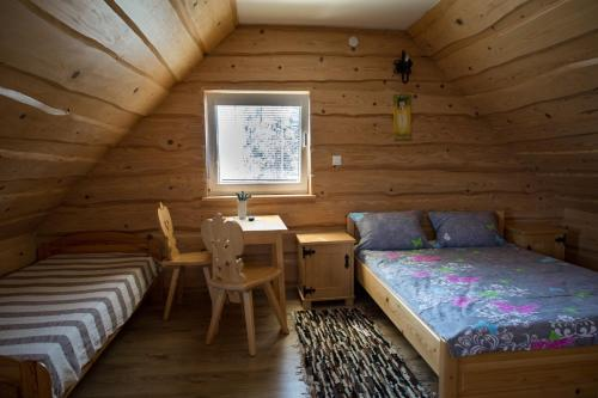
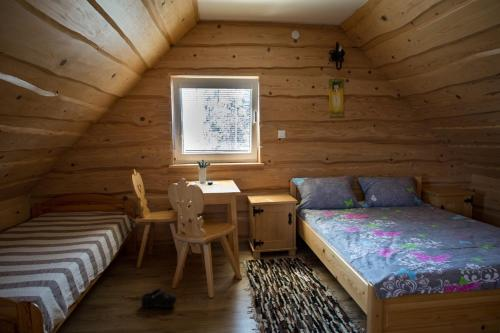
+ shoe (159, 297)
